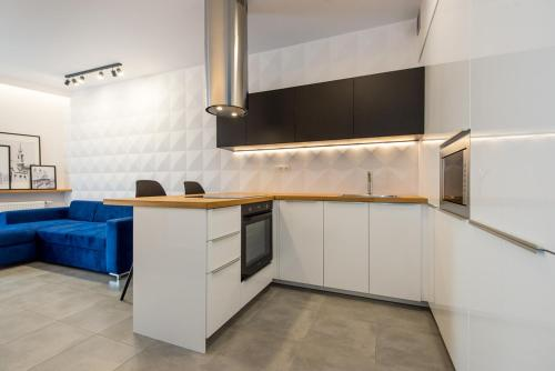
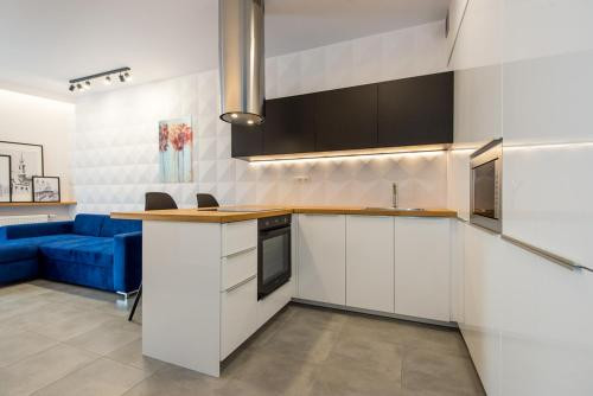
+ wall art (174, 151)
